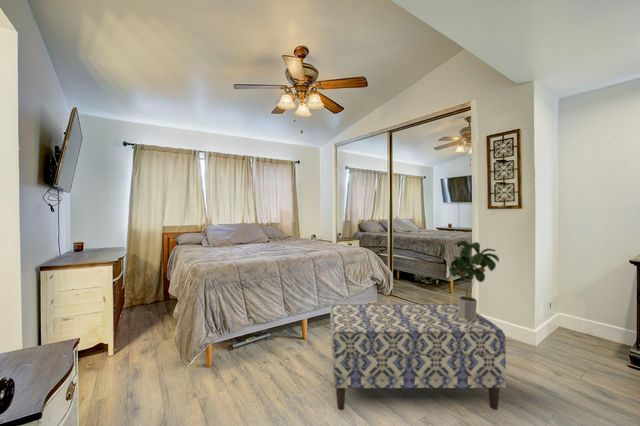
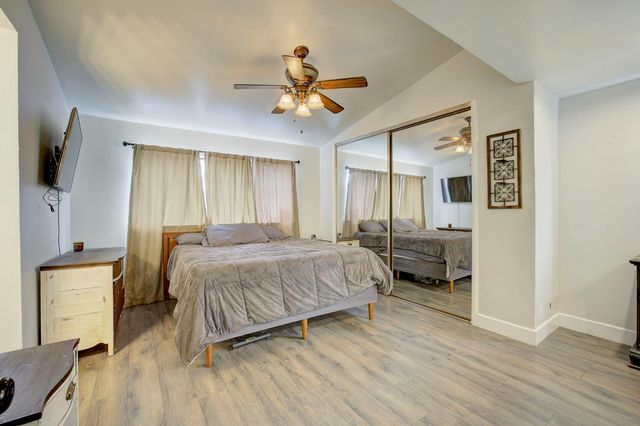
- potted plant (469, 278)
- bench (407, 351)
